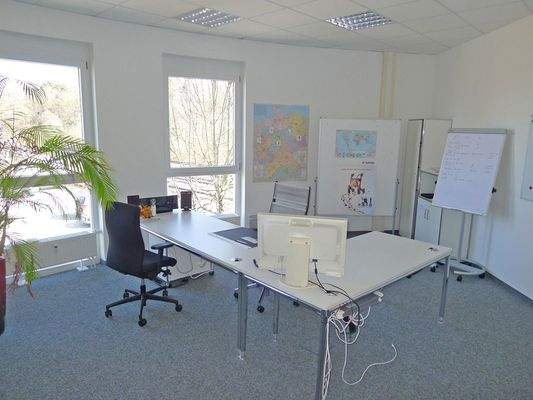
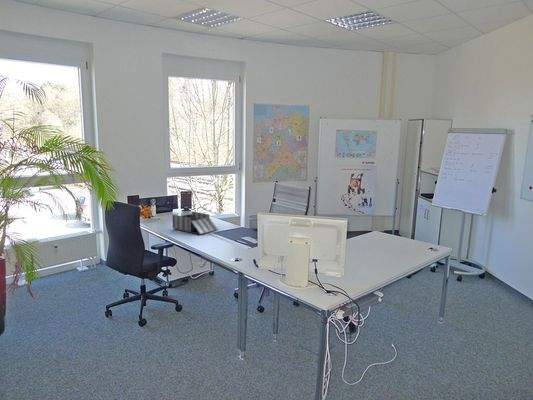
+ desk organizer (195, 222)
